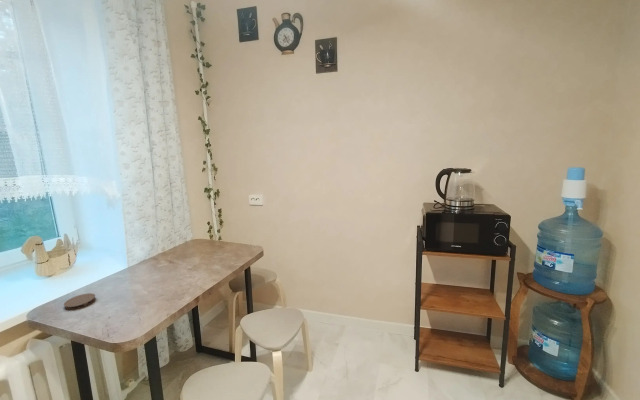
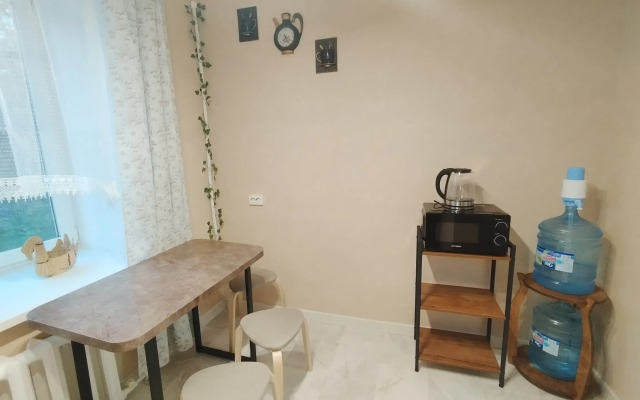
- coaster (80, 301)
